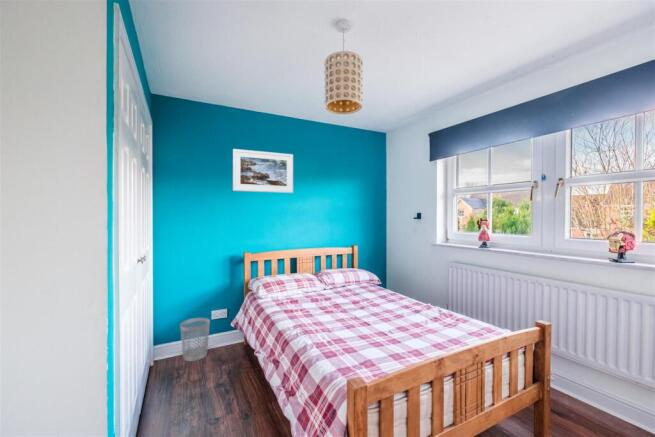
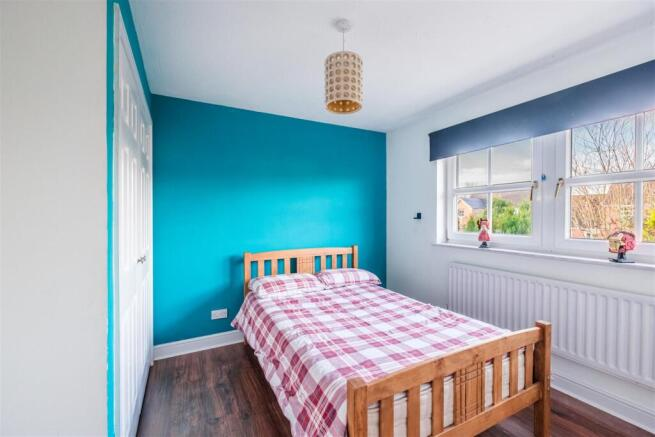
- wastebasket (195, 338)
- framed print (264, 171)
